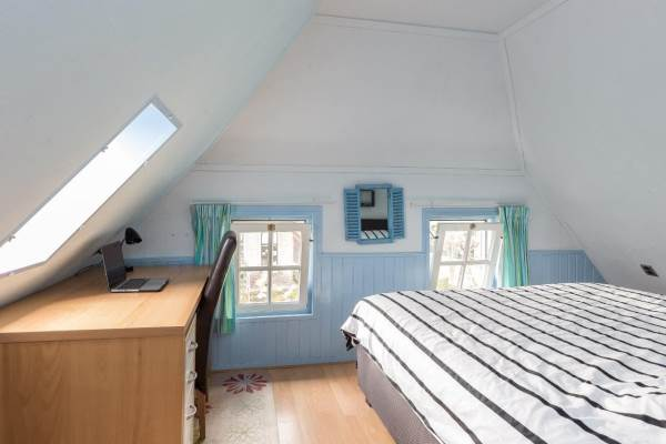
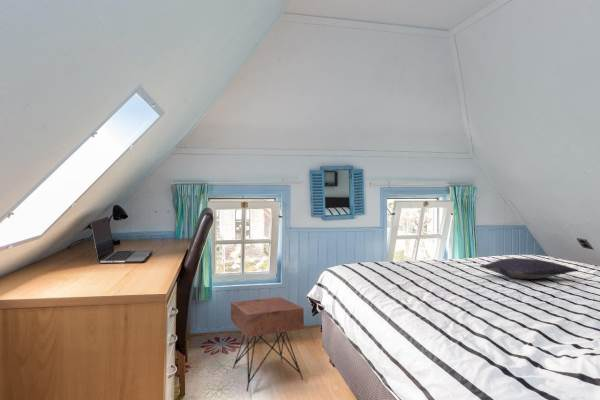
+ nightstand (263, 339)
+ pillow (525, 268)
